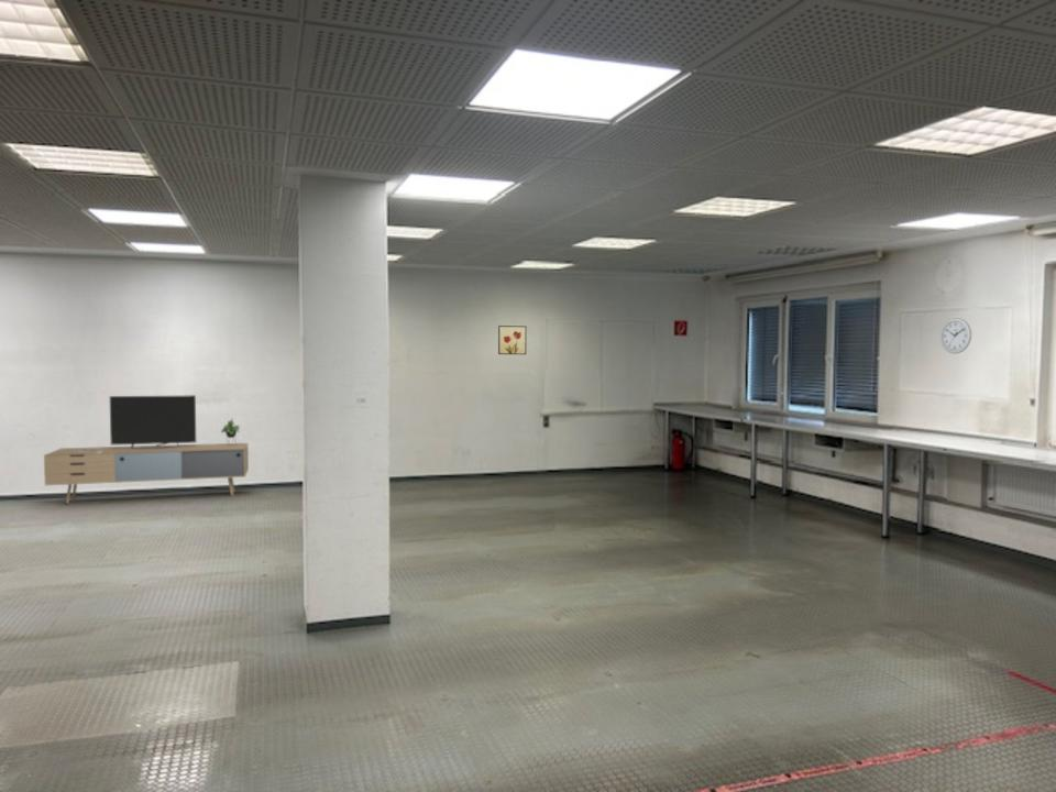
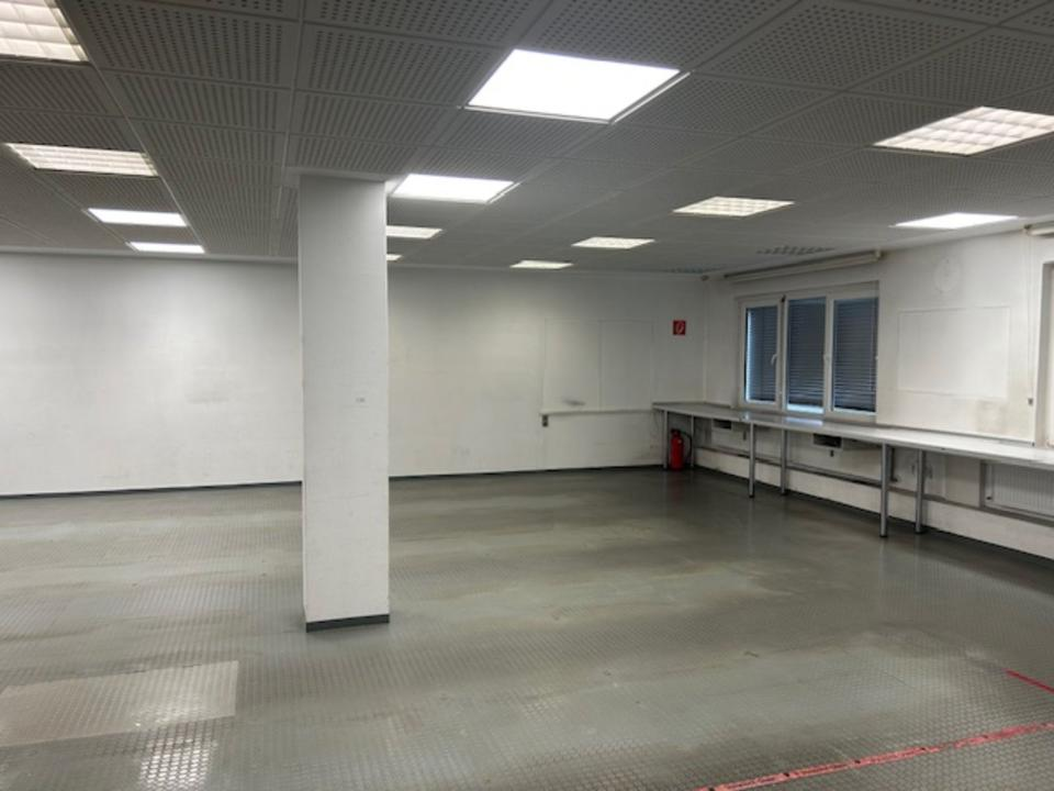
- wall art (512, 340)
- media console (153, 447)
- wall clock (955, 336)
